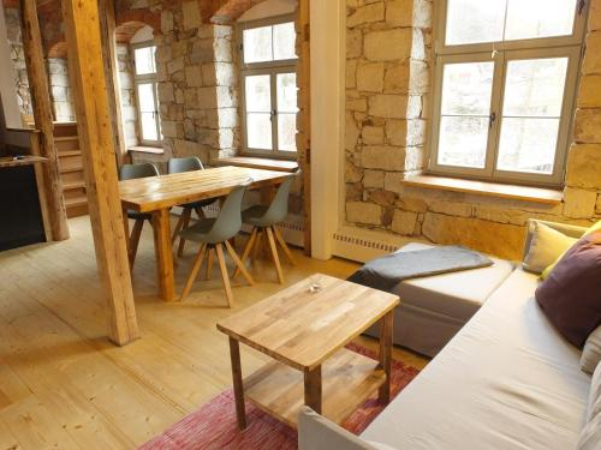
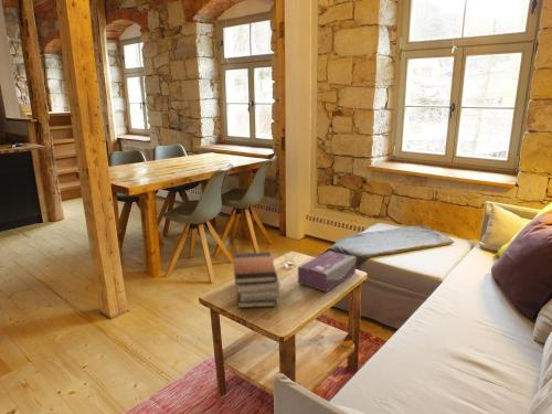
+ book stack (255, 278)
+ tissue box (327, 269)
